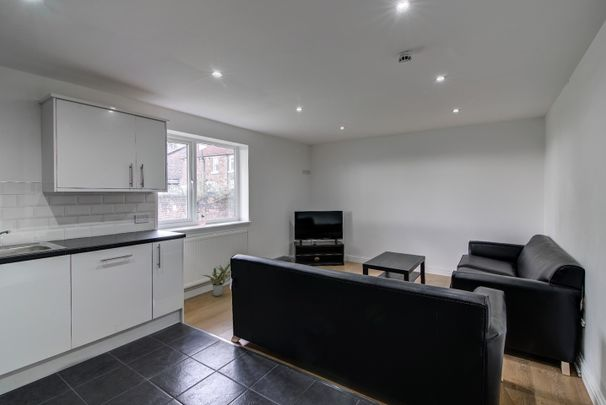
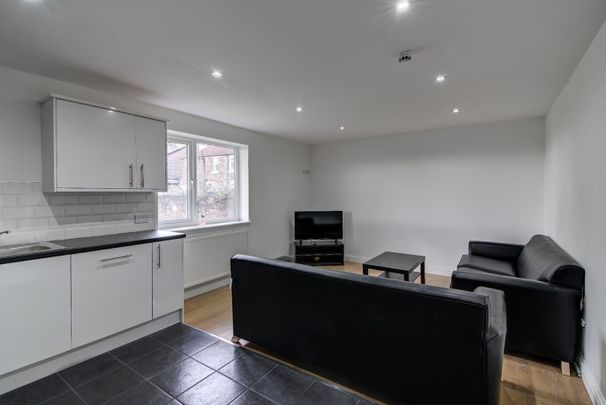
- potted plant (220, 280)
